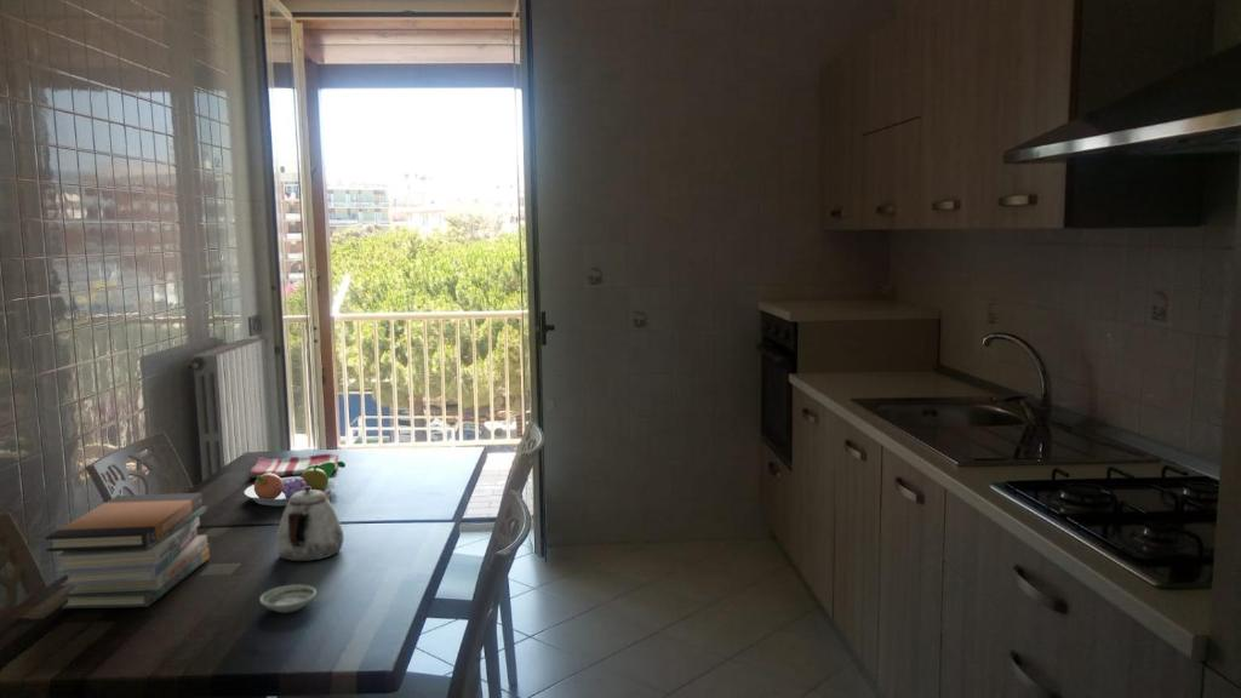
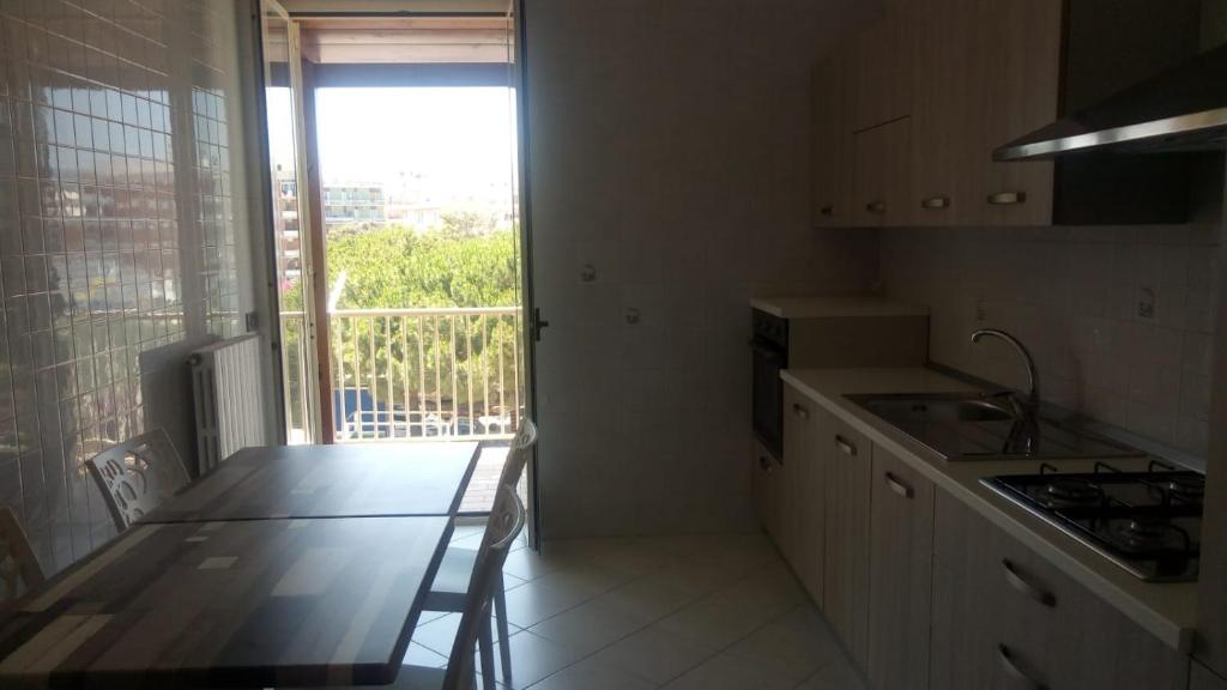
- saucer (288, 600)
- book stack (135, 548)
- fruit bowl (294, 477)
- dish towel (296, 464)
- teapot (311, 517)
